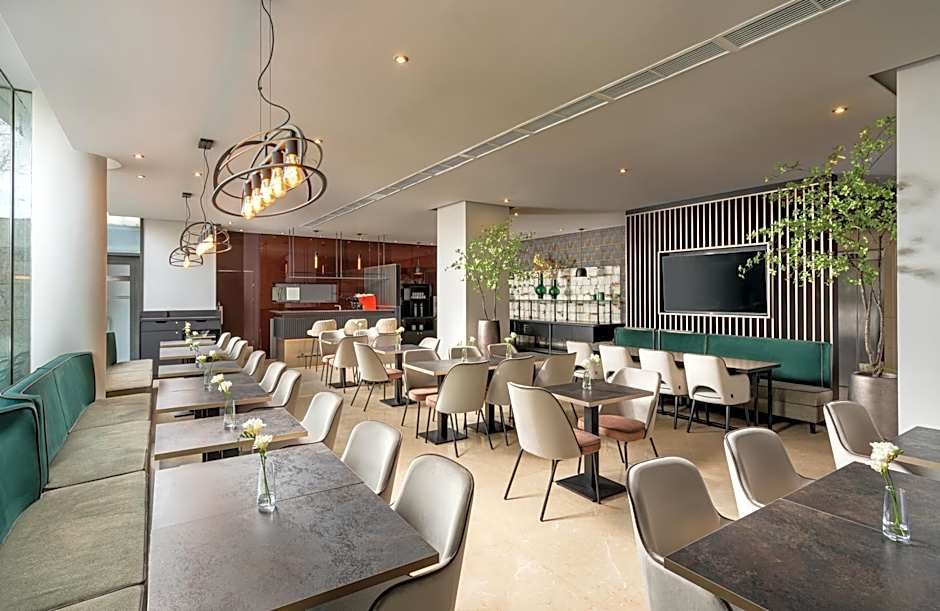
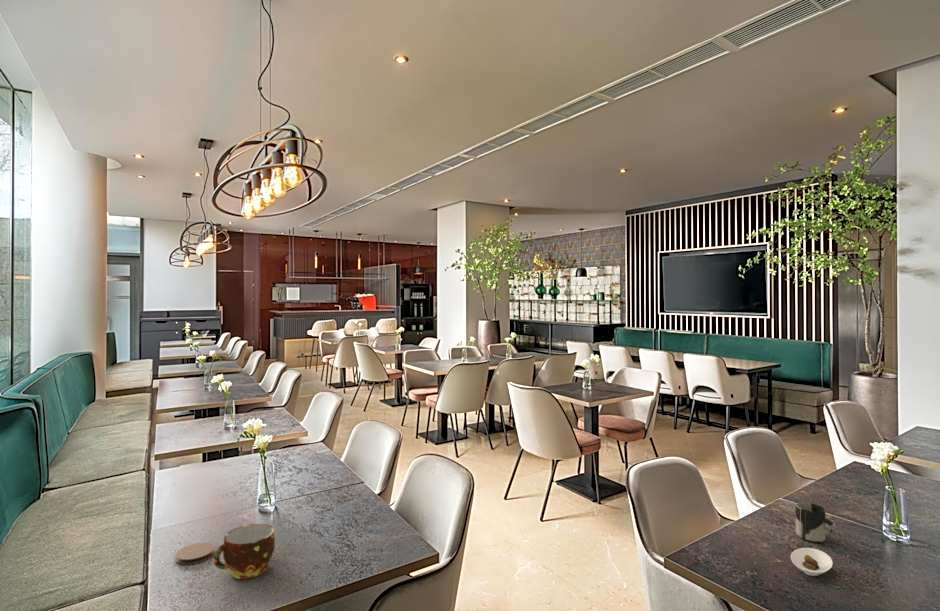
+ cup (247, 553)
+ cup (815, 523)
+ saucer (811, 563)
+ coaster (195, 553)
